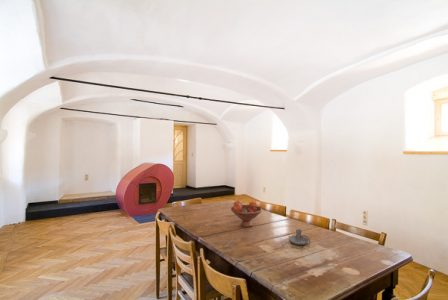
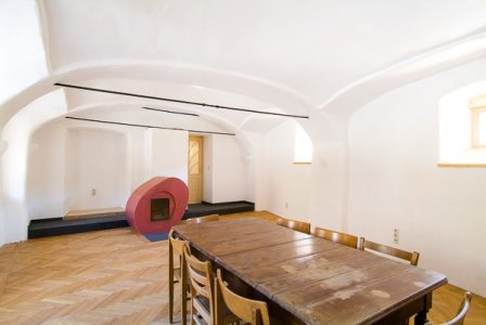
- candle holder (300, 237)
- fruit bowl (246, 213)
